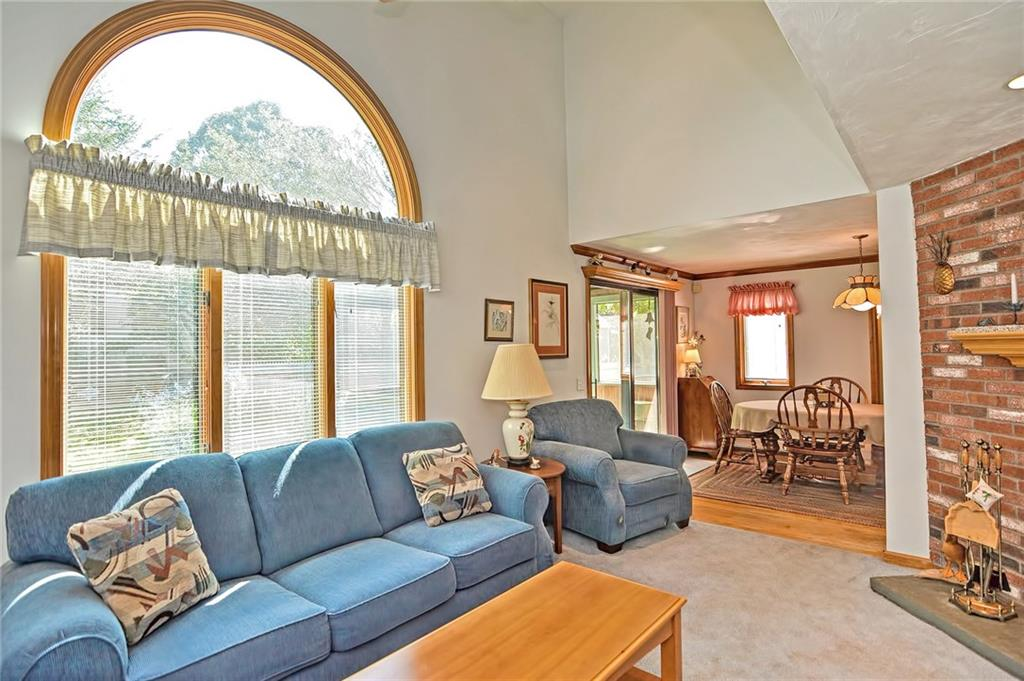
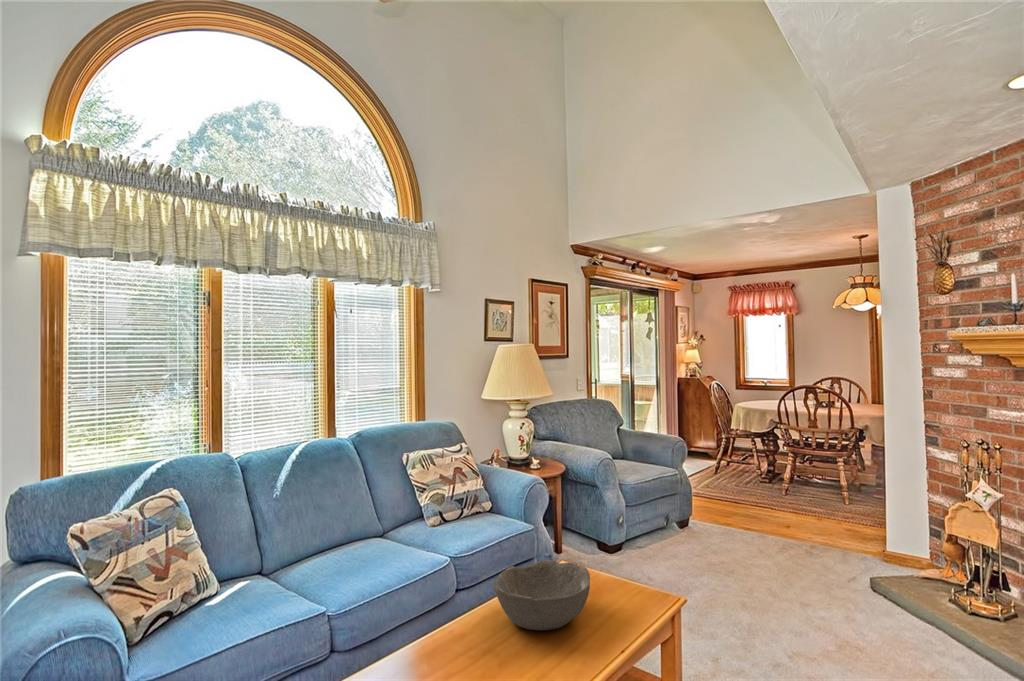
+ bowl (542, 595)
